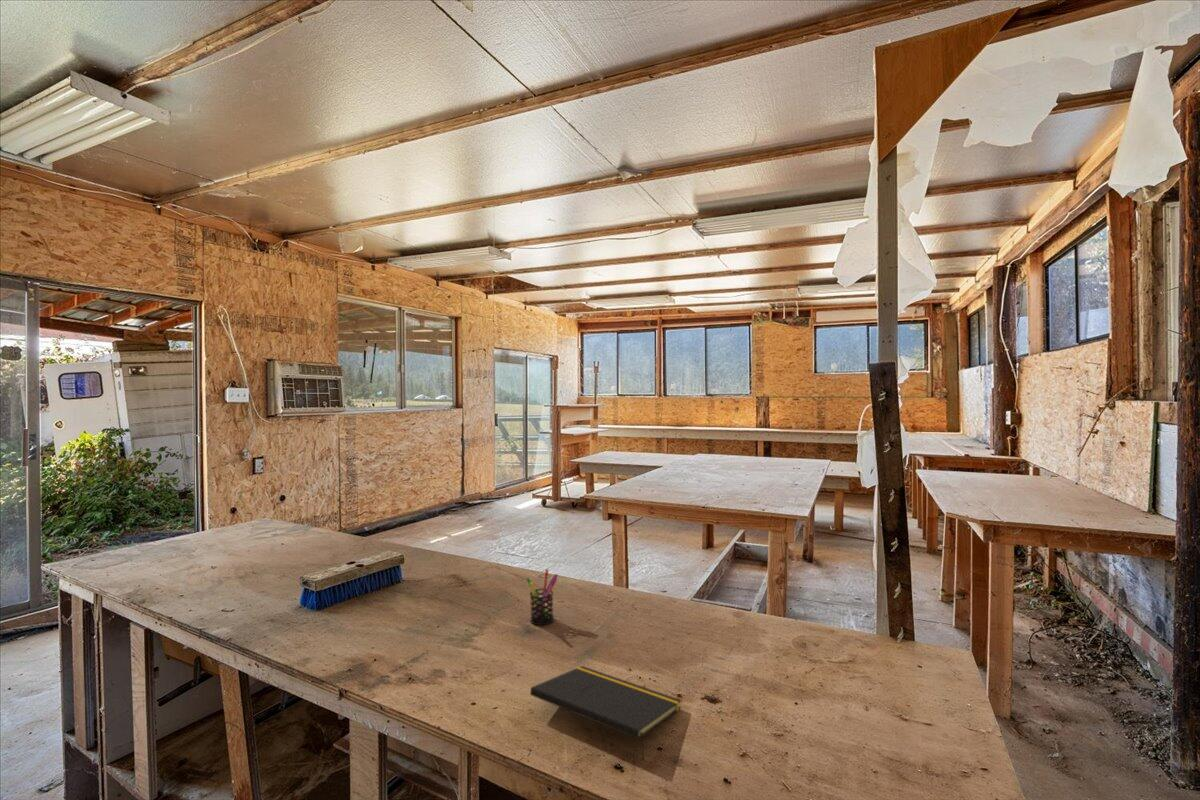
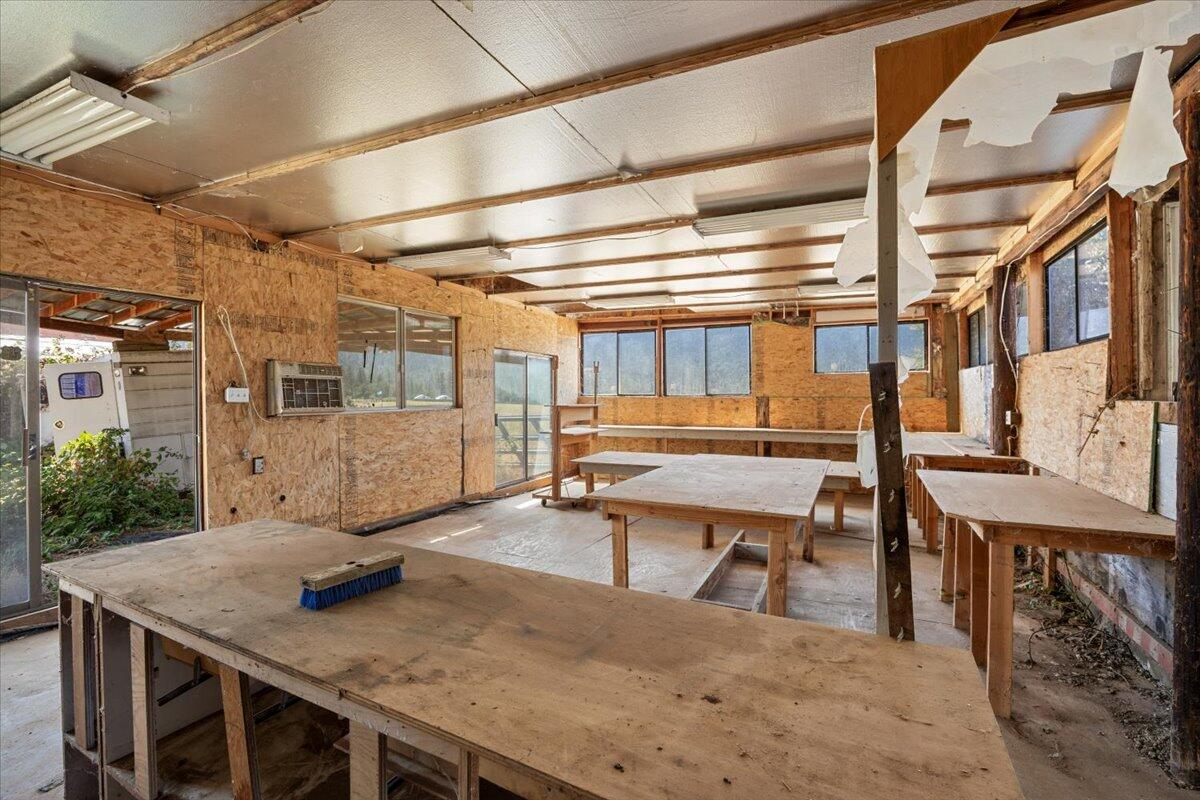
- pen holder (539, 594)
- notepad (606, 697)
